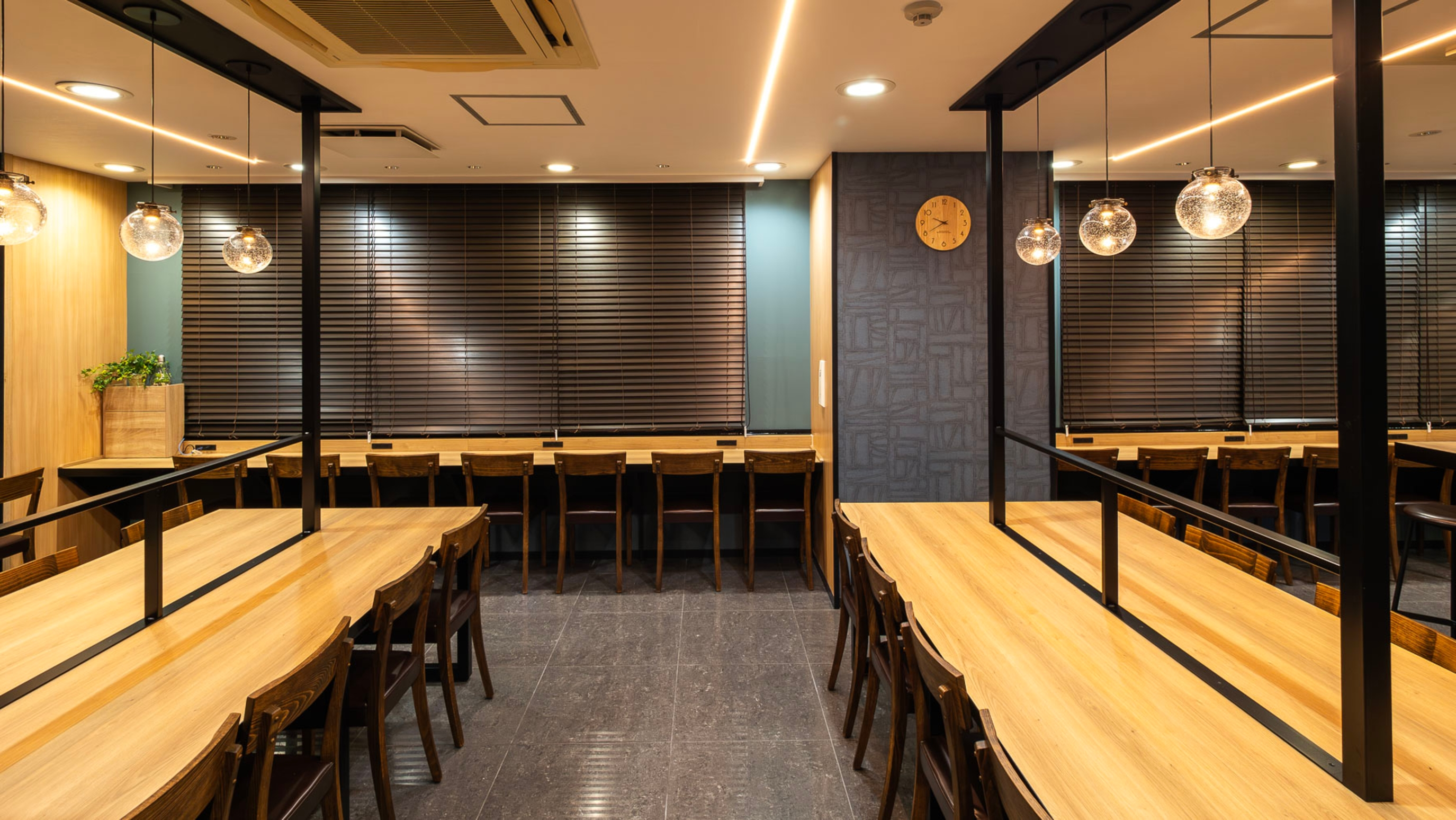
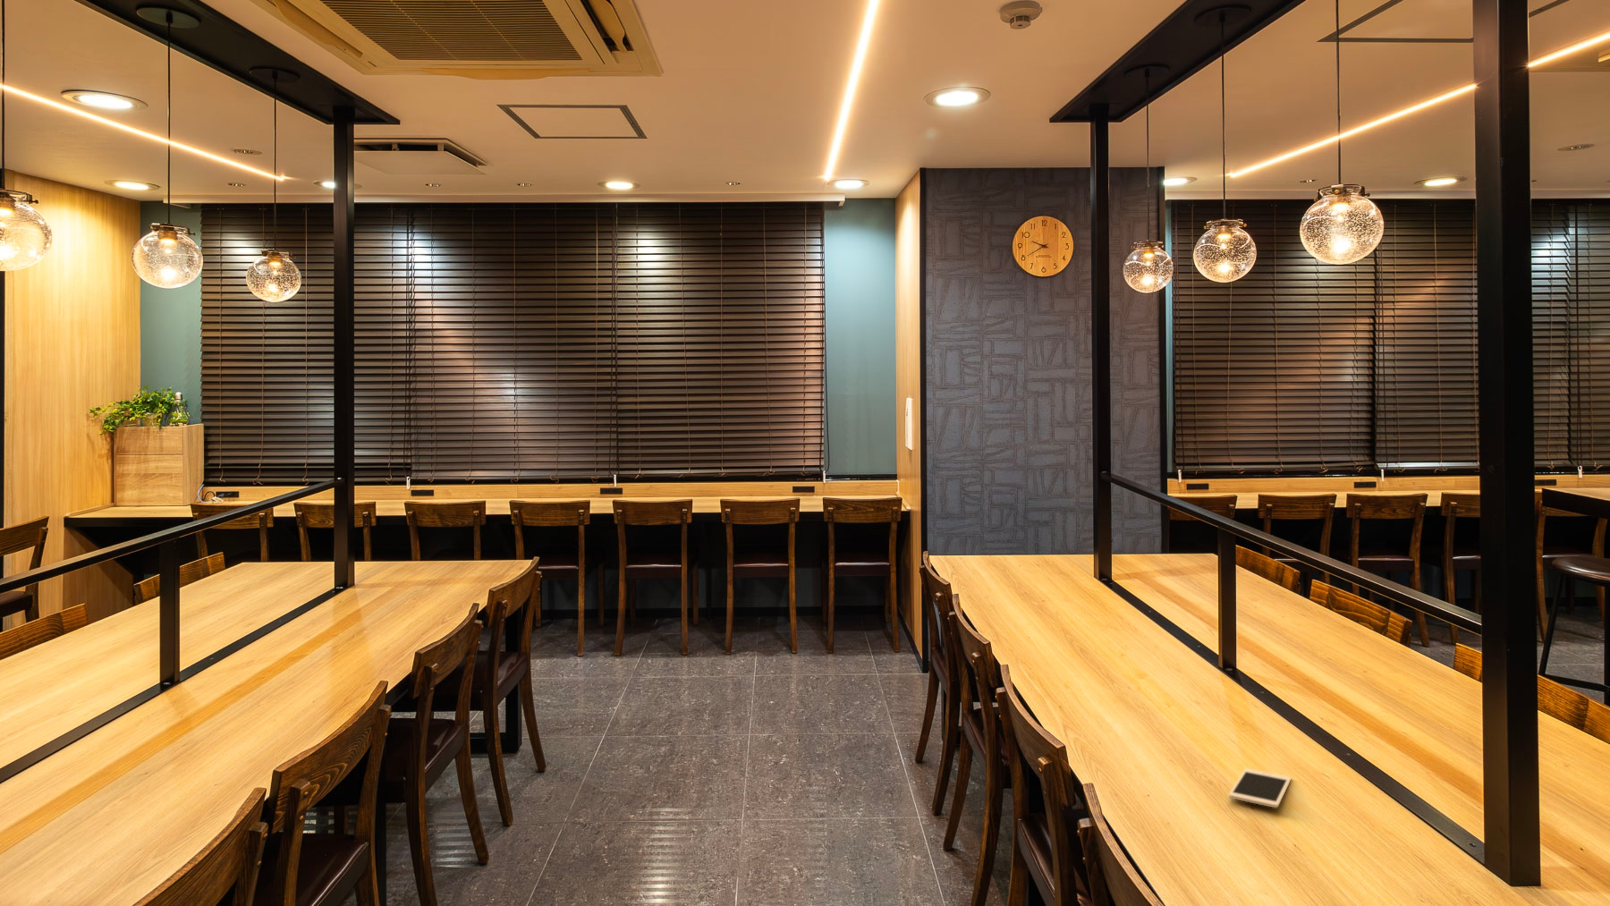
+ cell phone (1261, 787)
